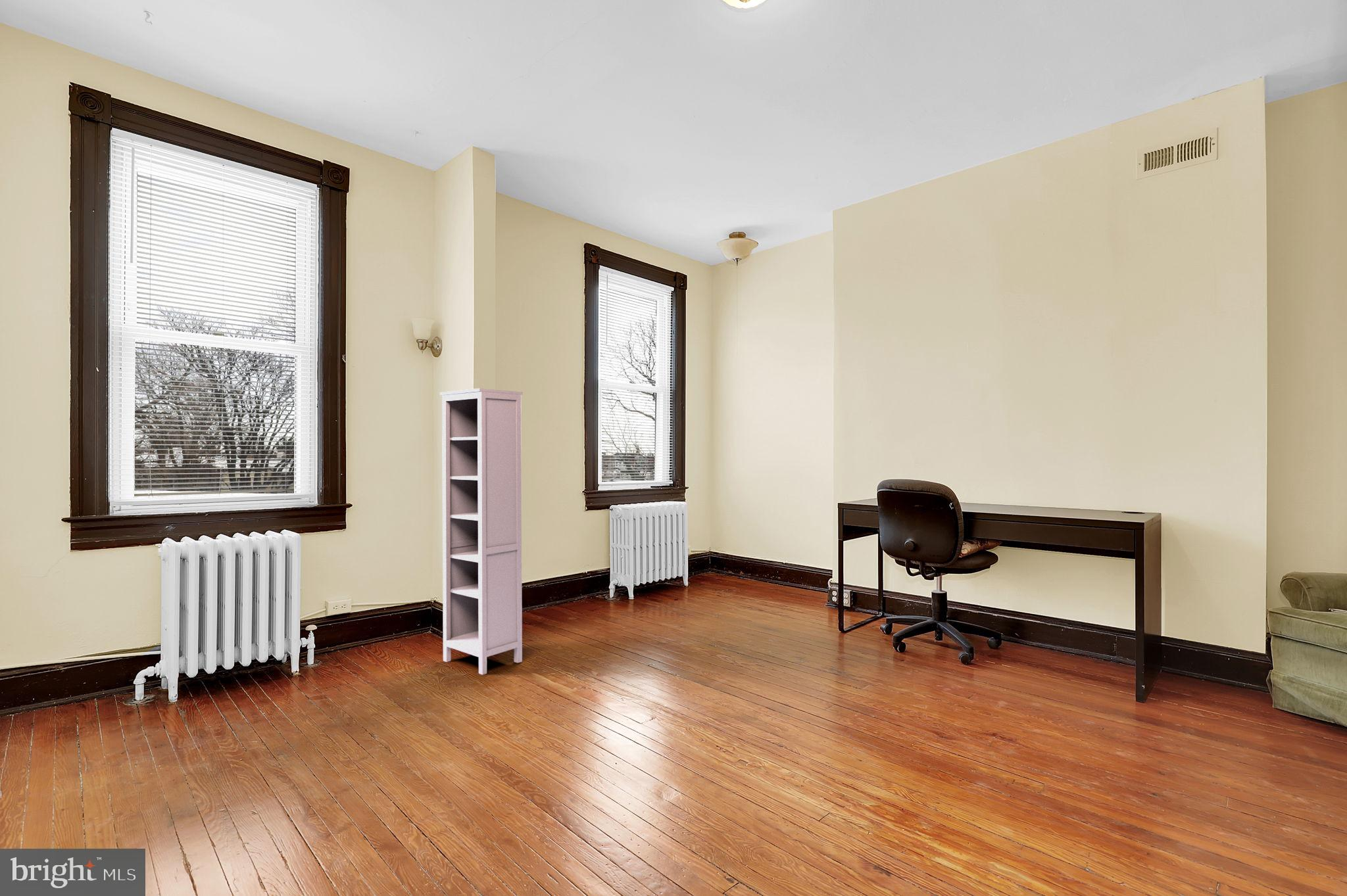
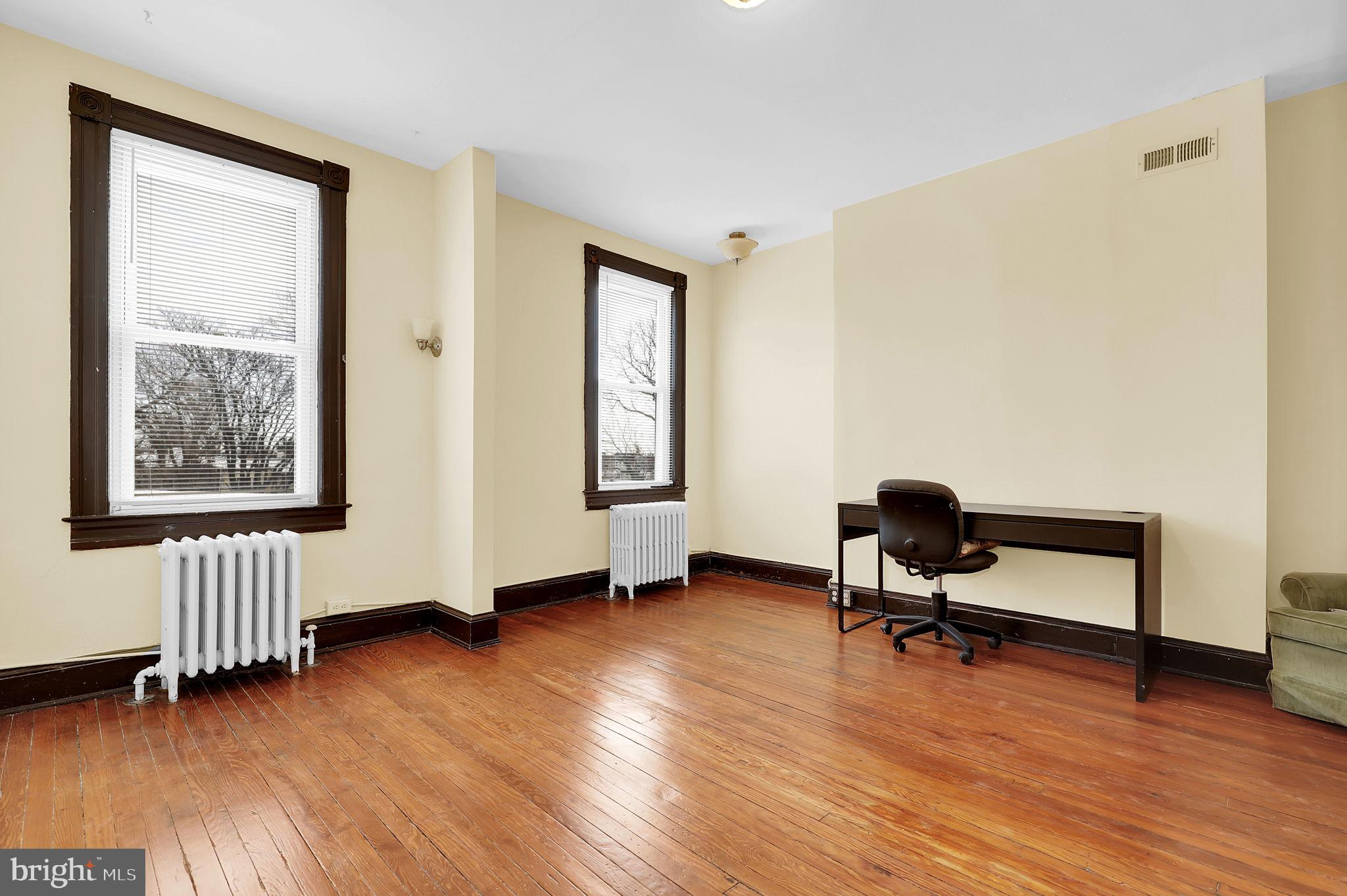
- bookcase (481, 527)
